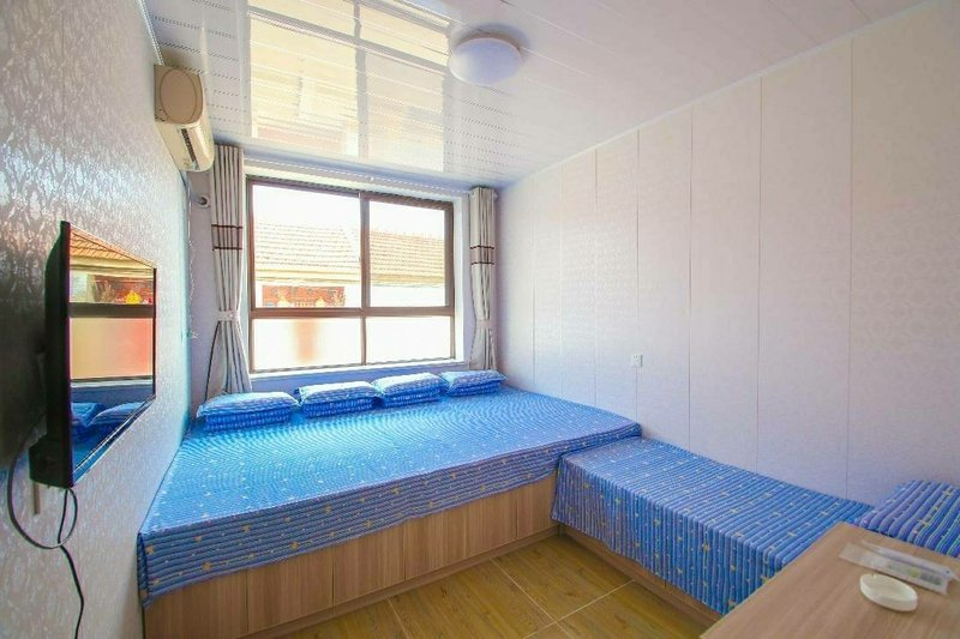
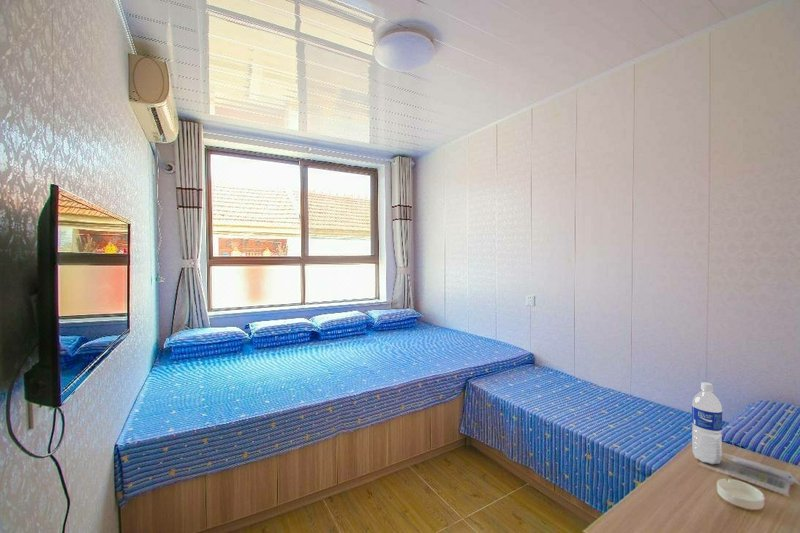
+ water bottle (706, 421)
